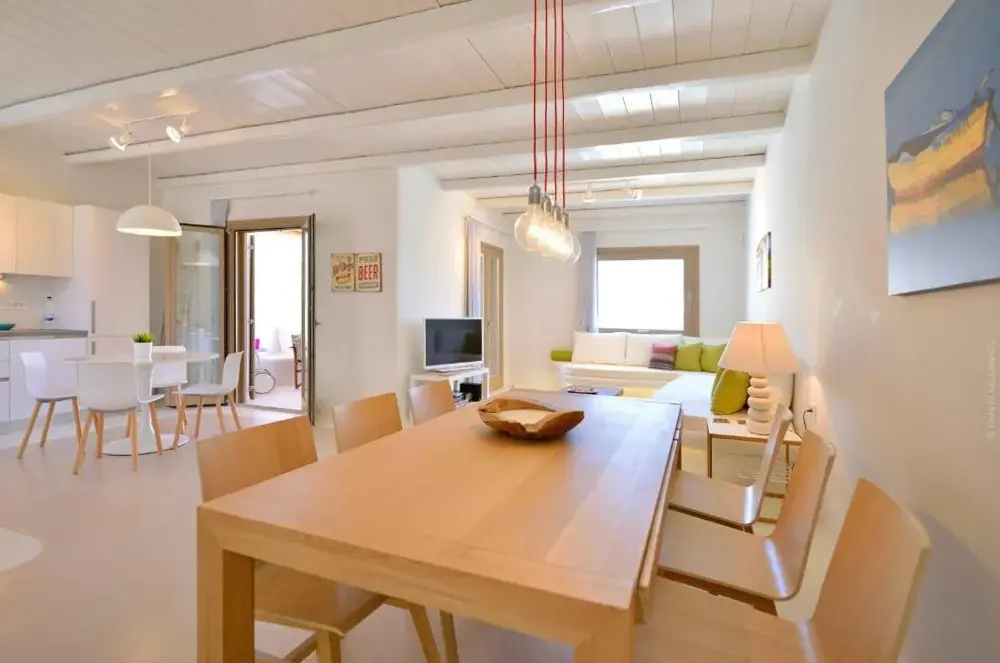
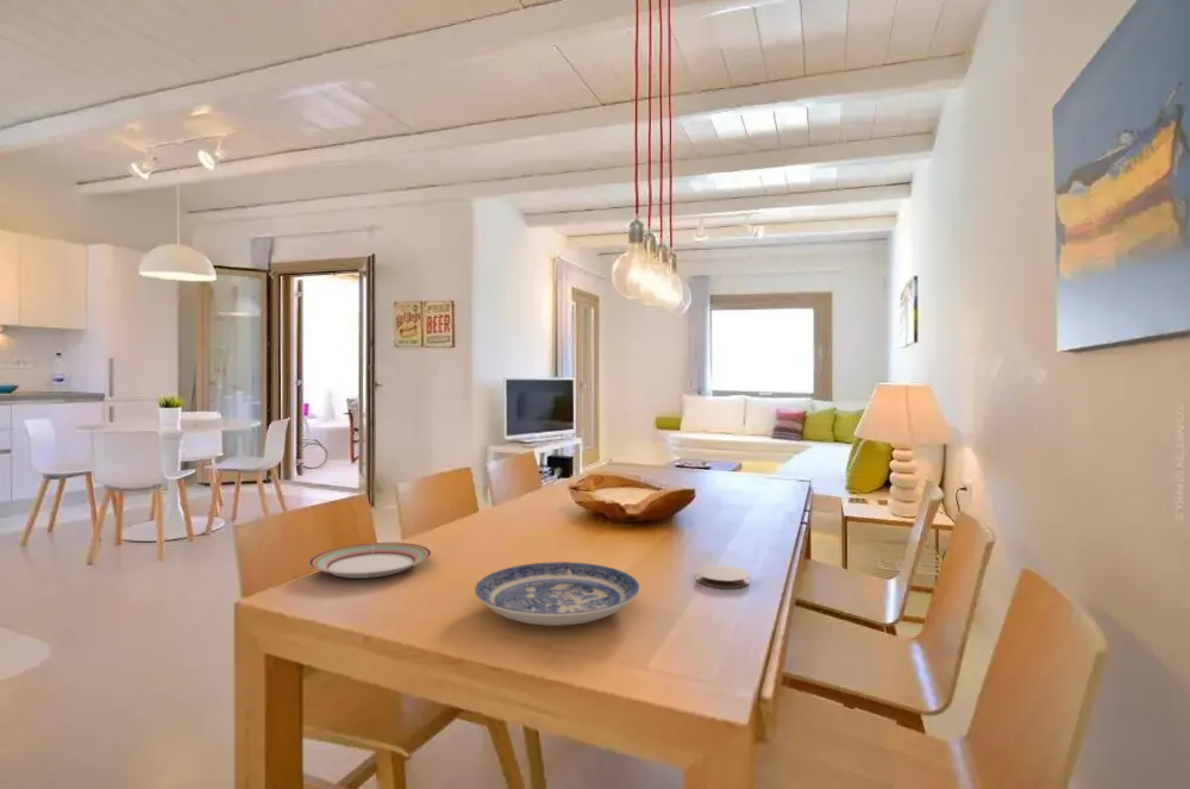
+ plate (557, 596)
+ coaster (722, 576)
+ plate (371, 561)
